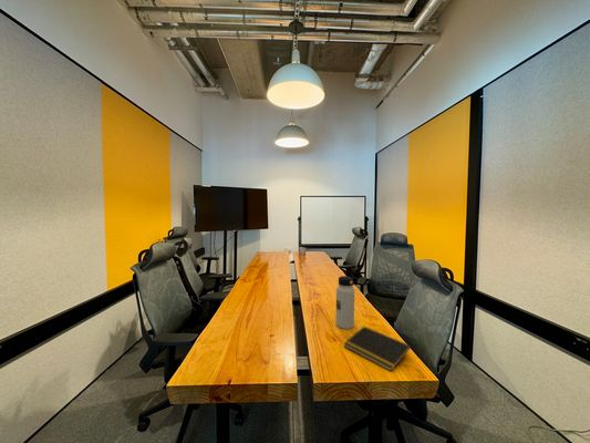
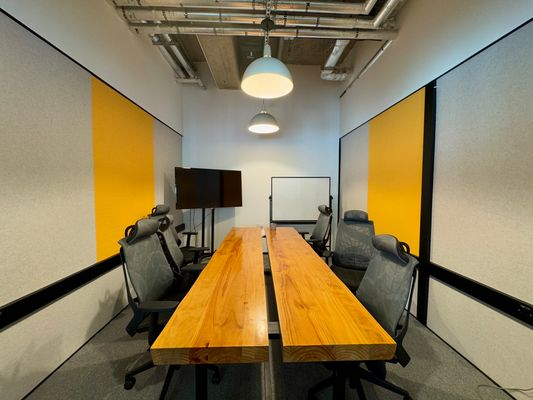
- water bottle (344, 301)
- notepad (375, 346)
